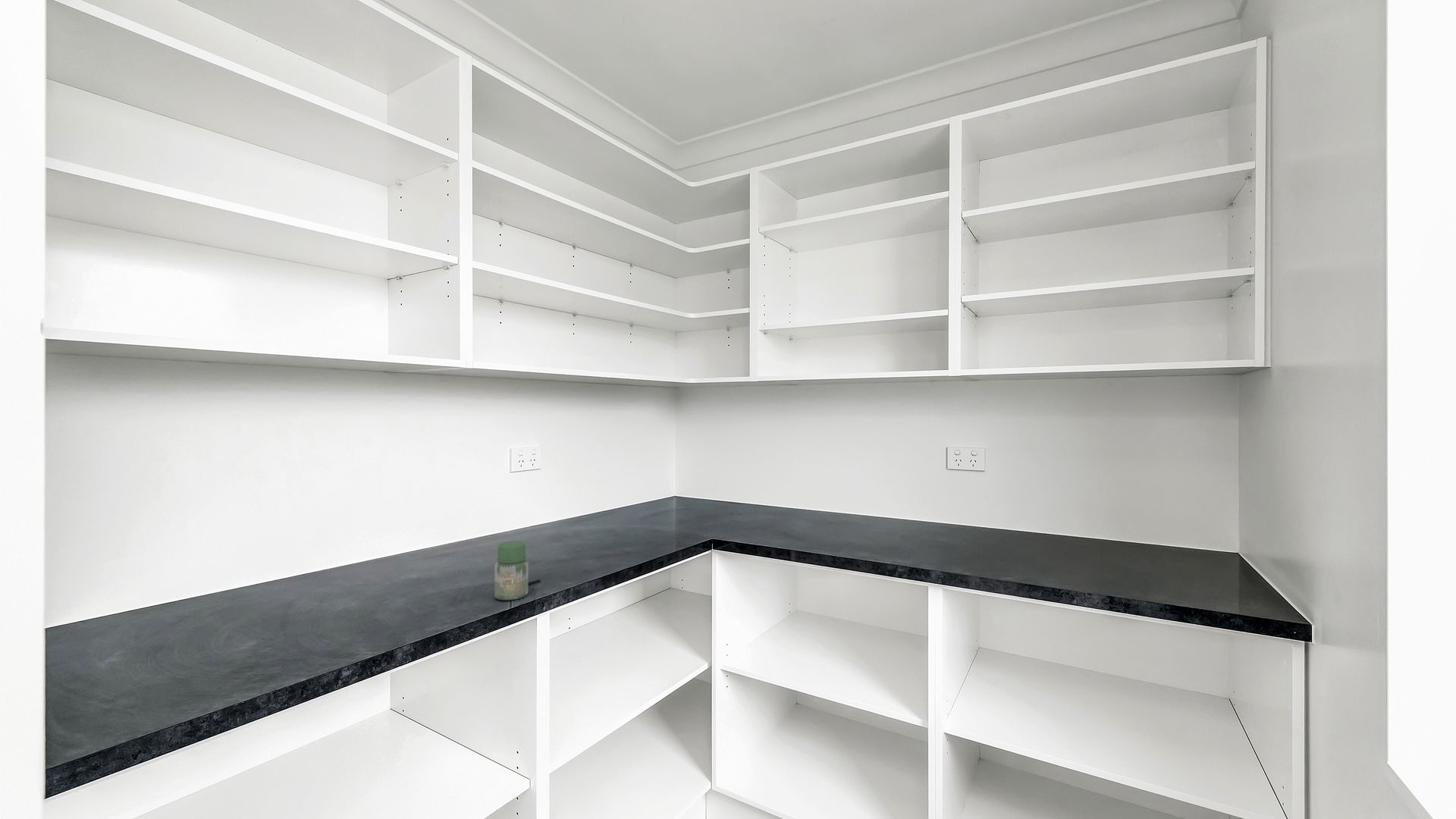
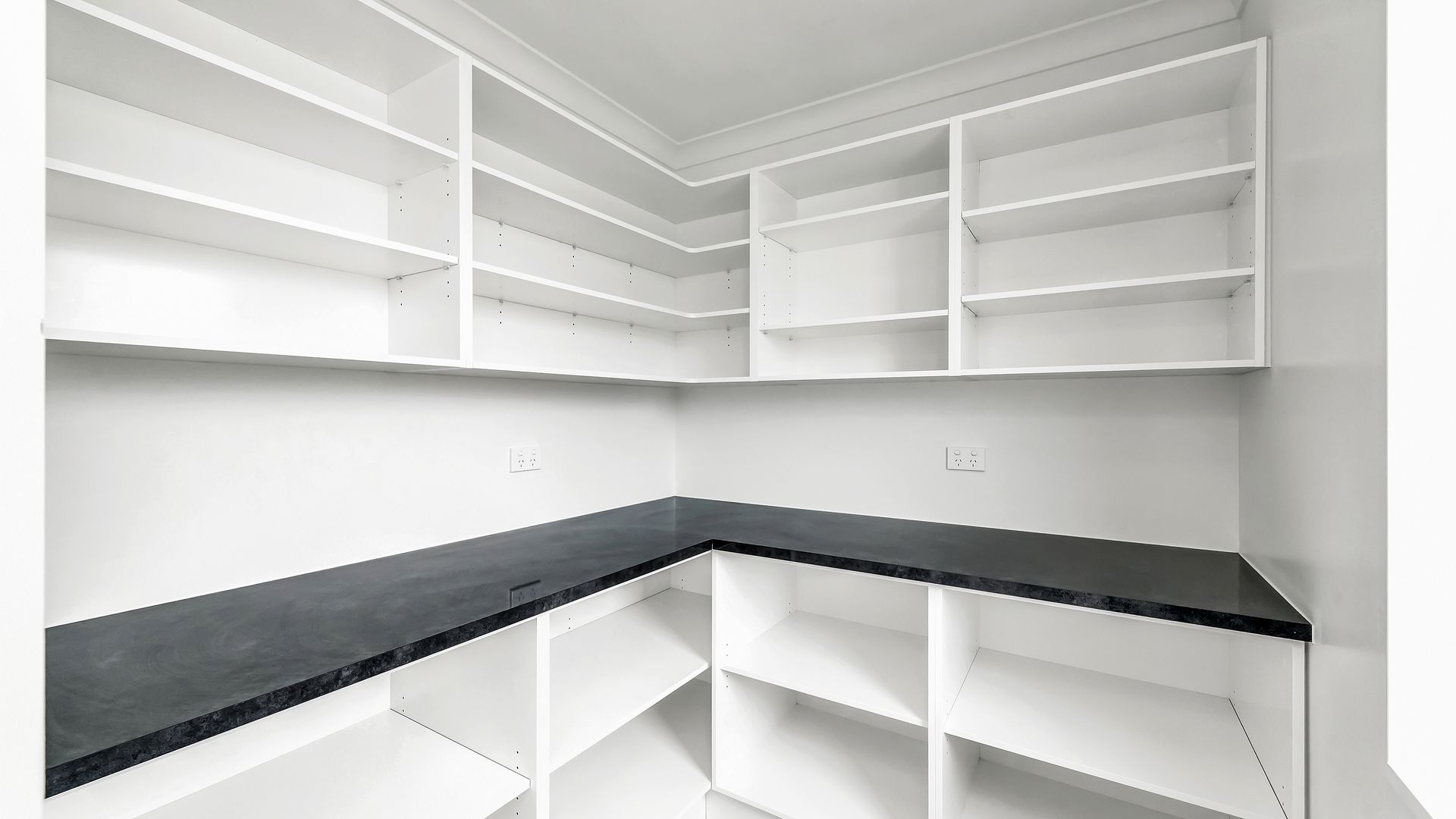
- jar (511, 570)
